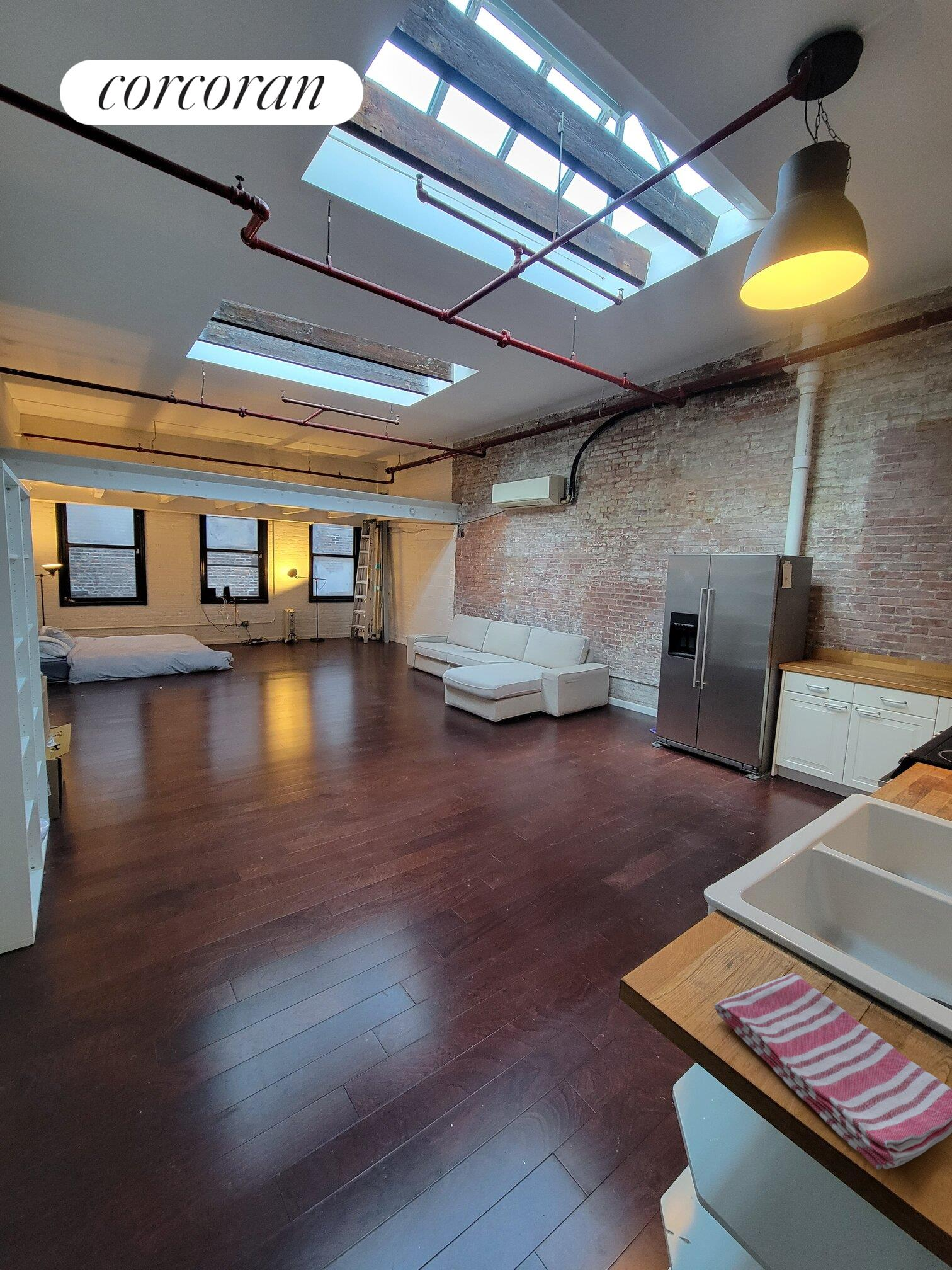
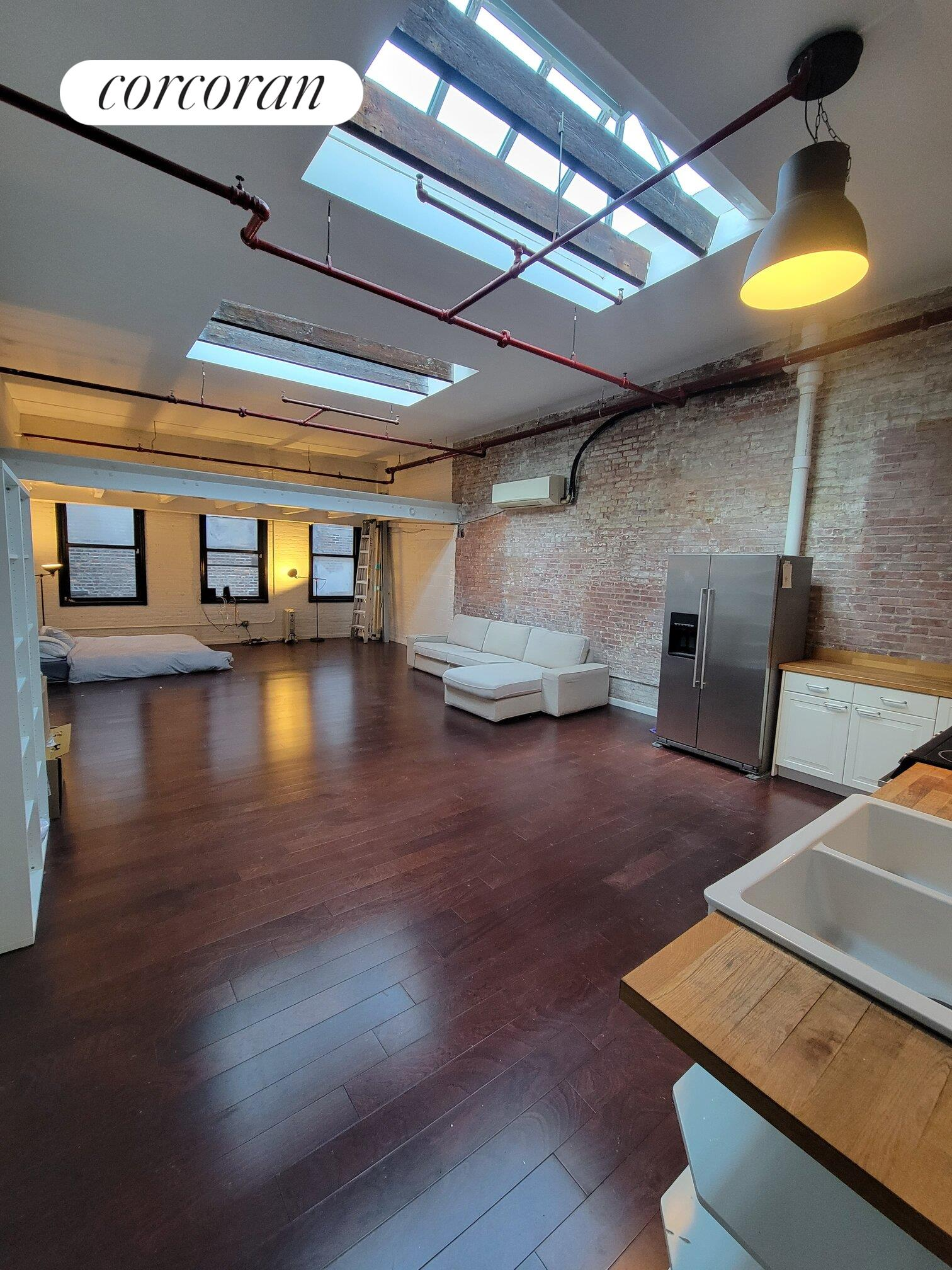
- dish towel (830, 1050)
